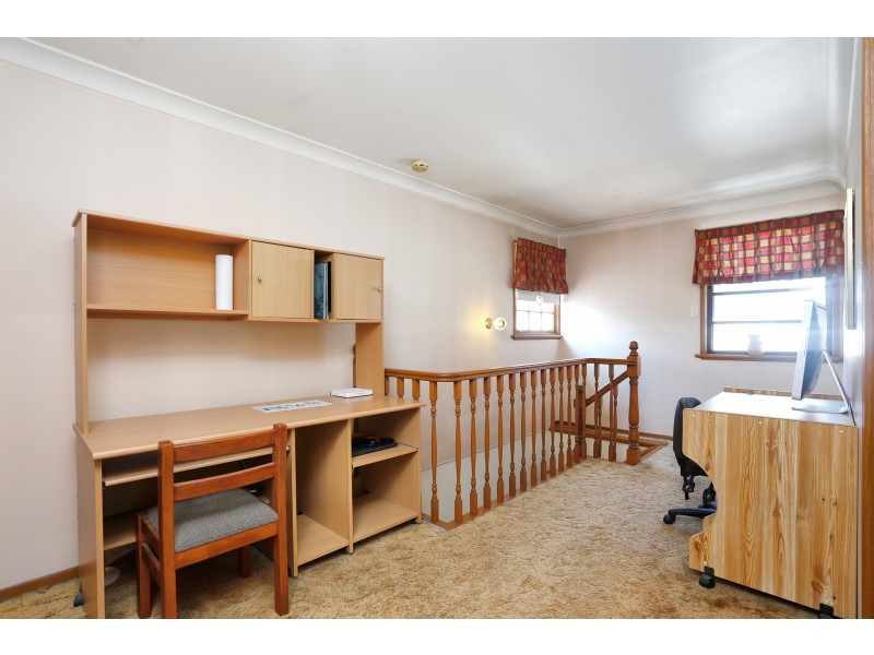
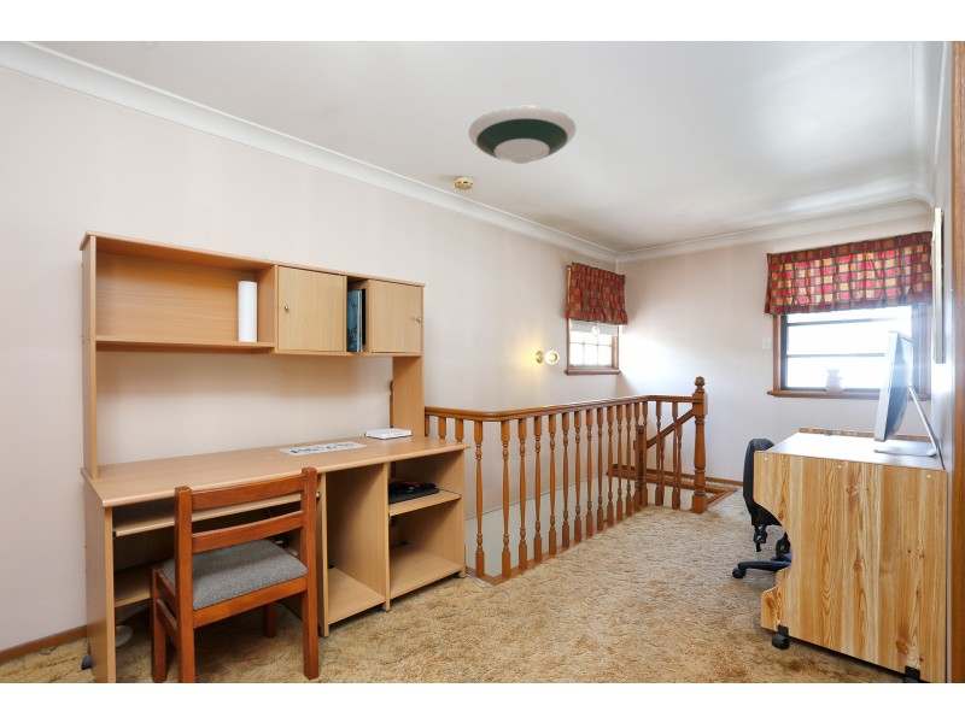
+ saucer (521, 147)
